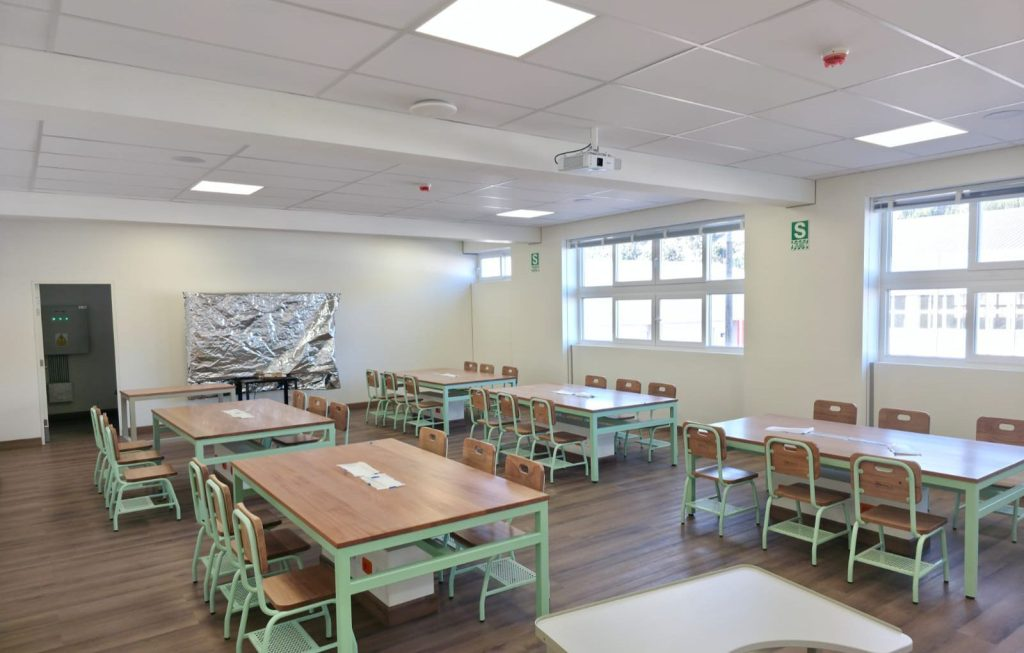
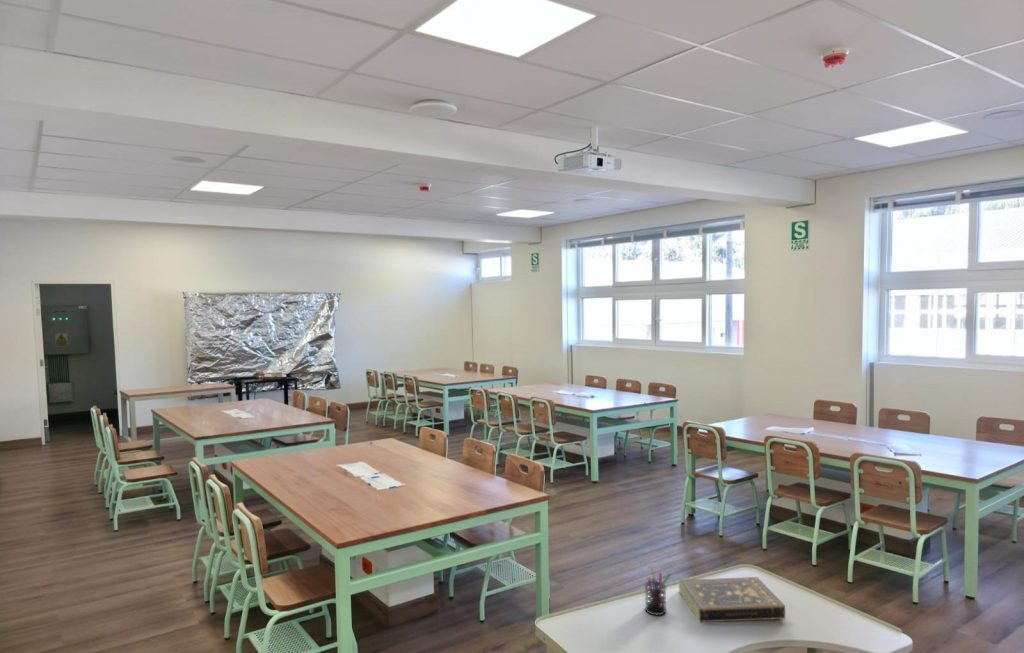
+ pen holder (658, 589)
+ book (729, 598)
